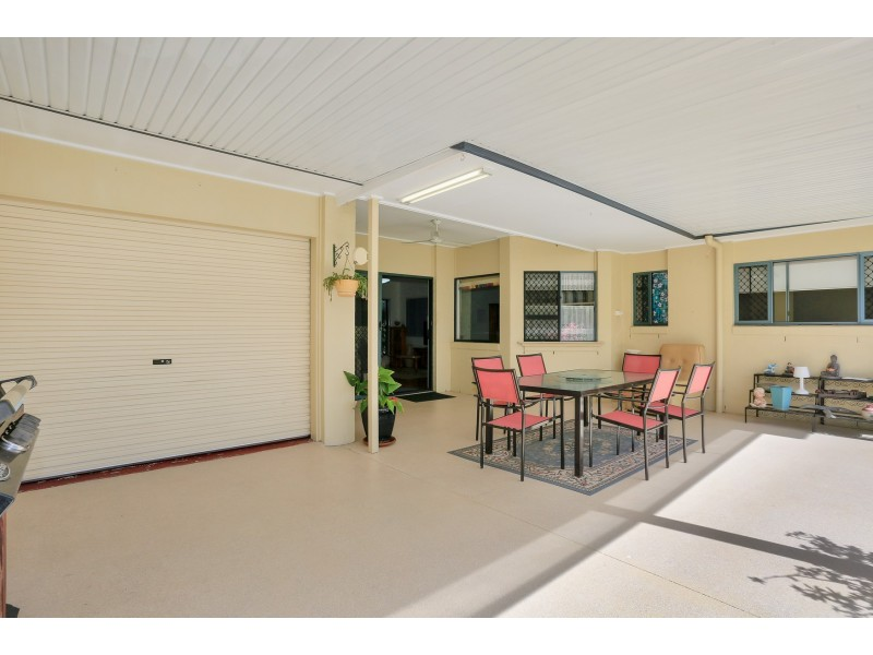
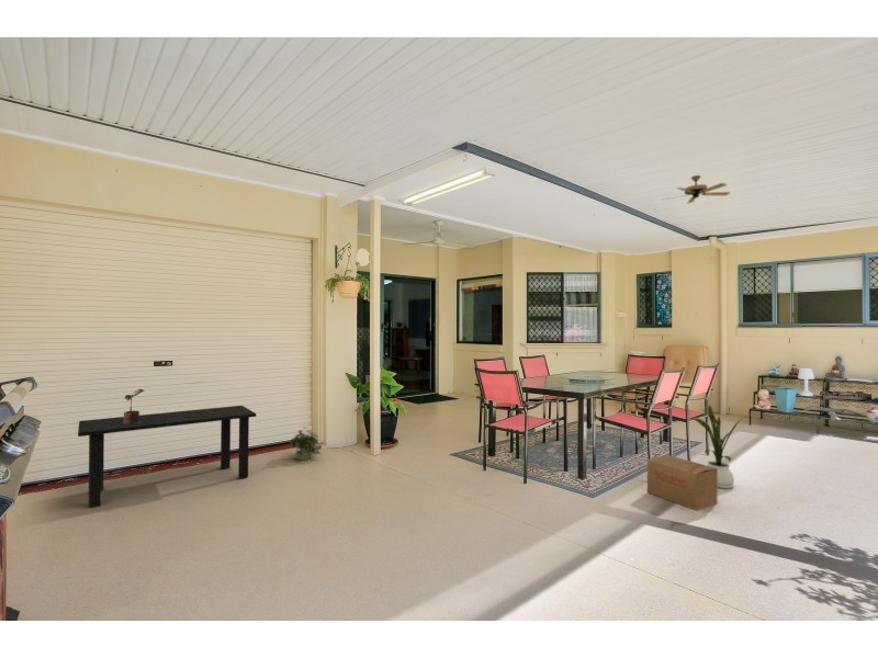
+ potted plant (131, 405)
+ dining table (171, 426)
+ ceiling fan (694, 193)
+ house plant (716, 443)
+ cardboard box (680, 479)
+ potted plant (306, 442)
